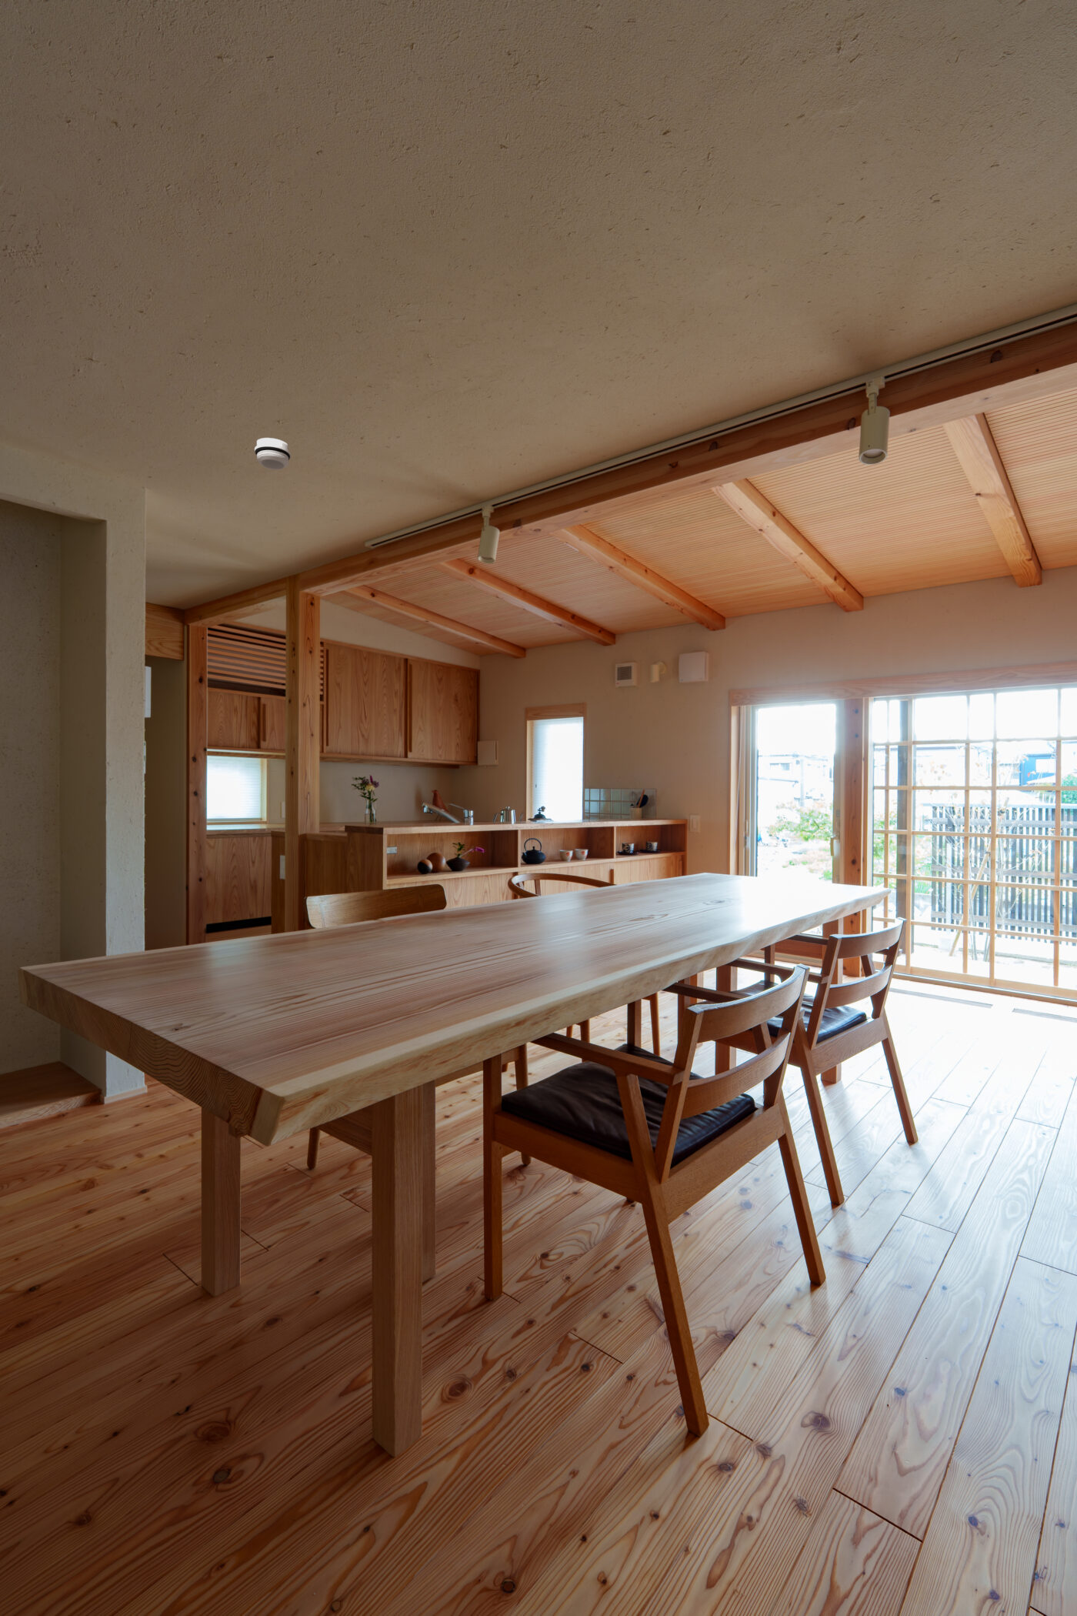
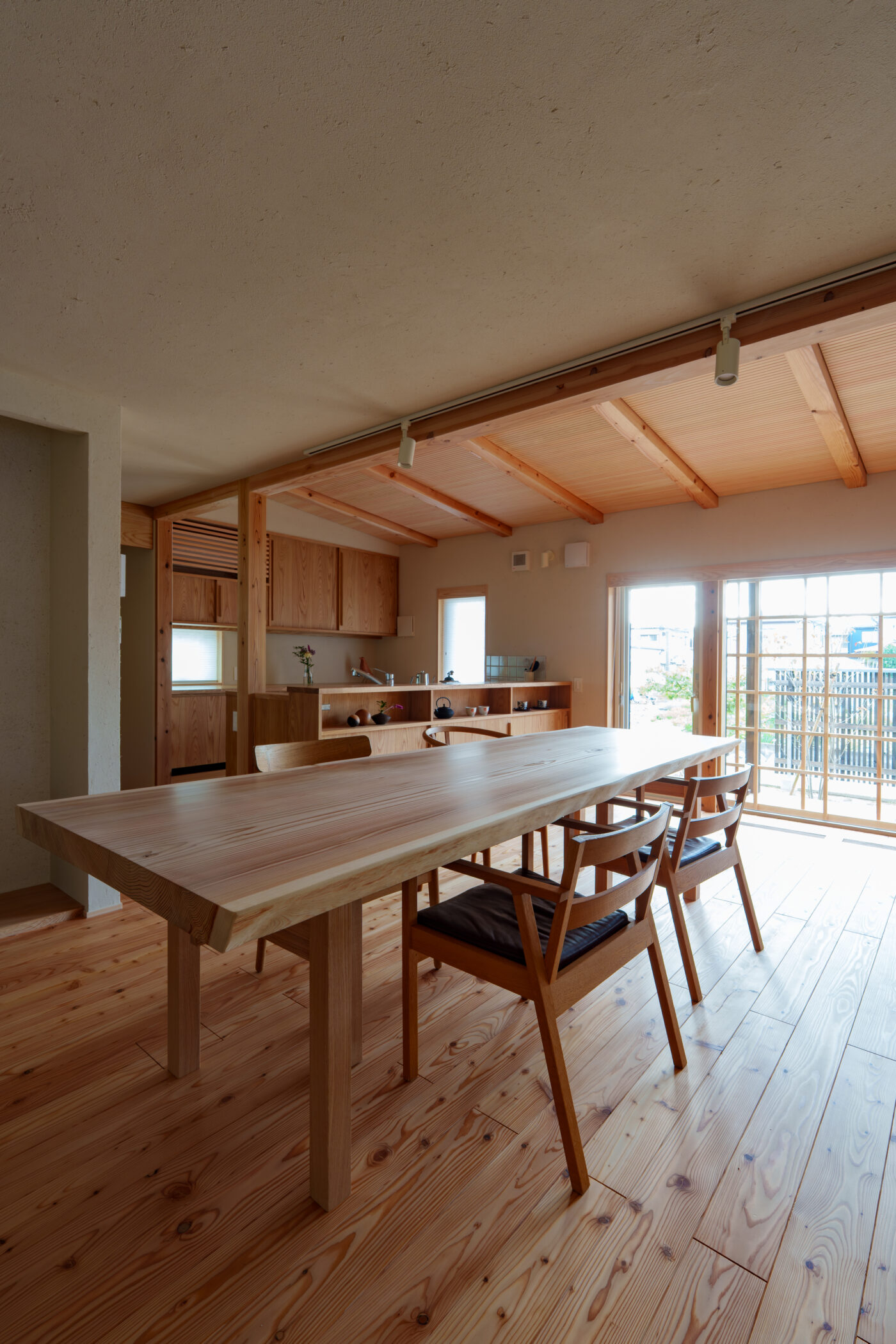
- smoke detector (273, 454)
